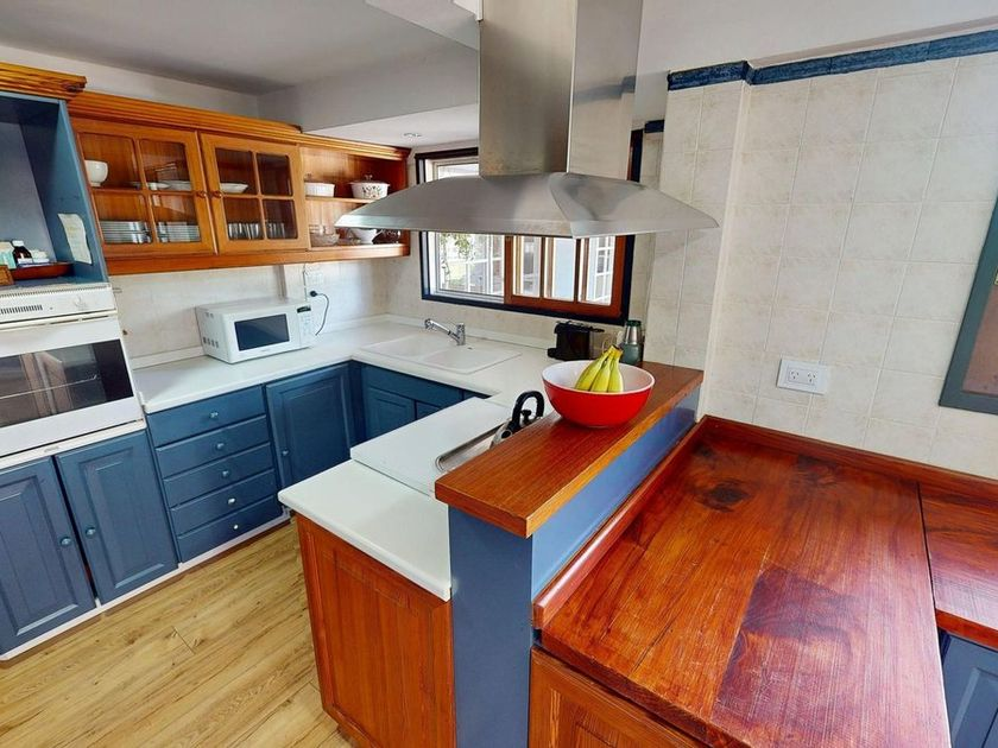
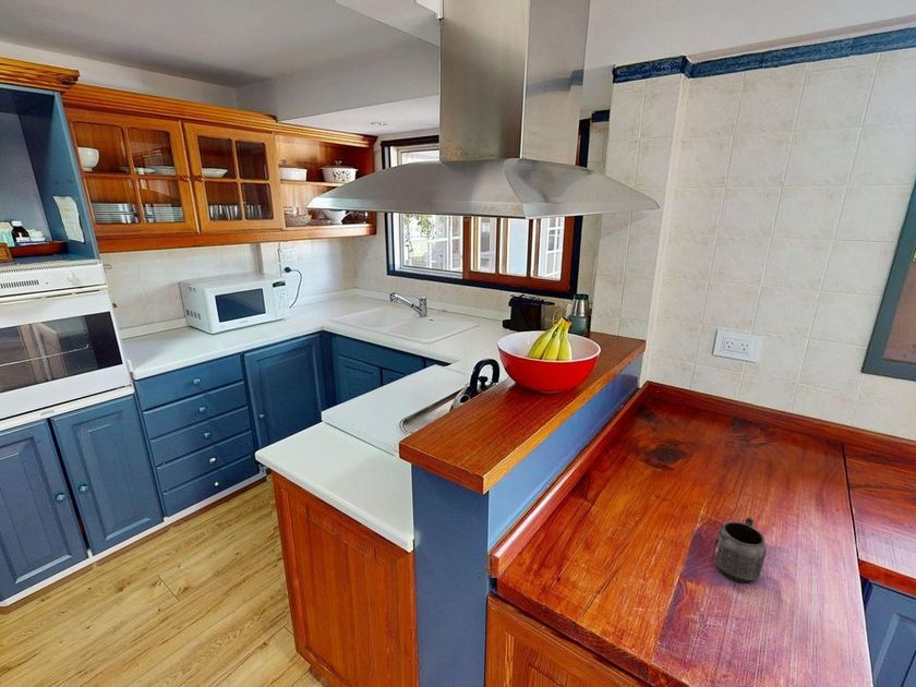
+ mug (740, 546)
